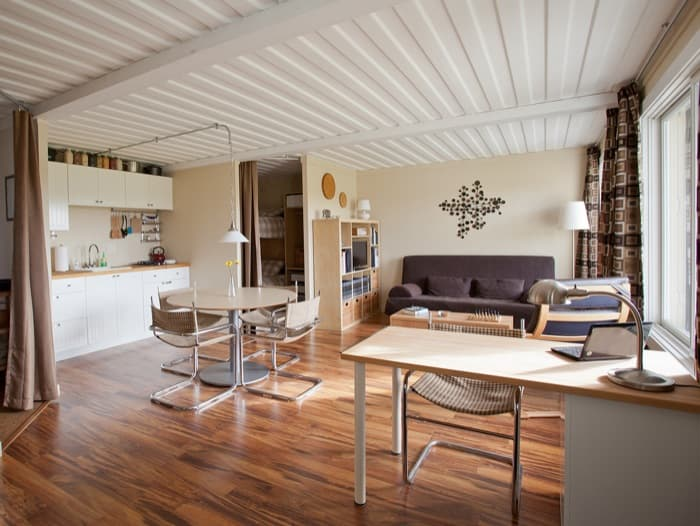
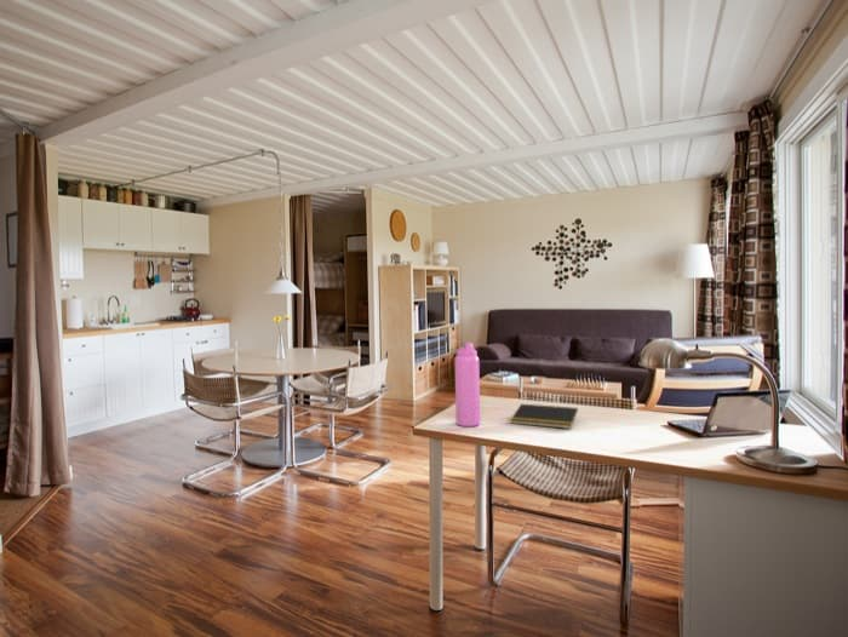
+ water bottle (466, 383)
+ notepad (544, 415)
